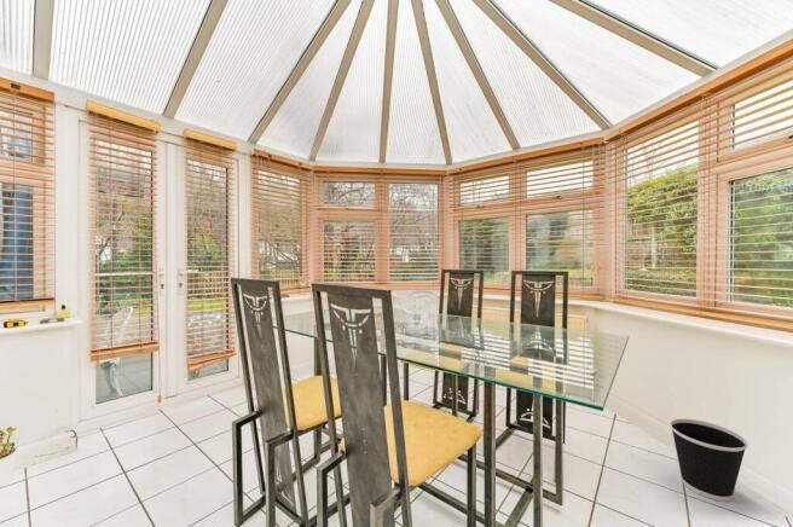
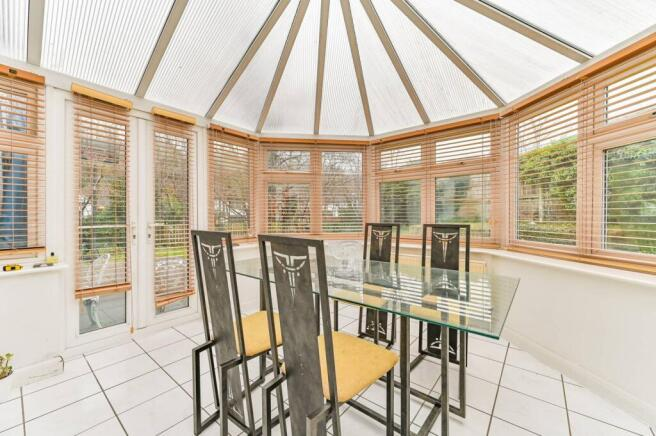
- wastebasket (706, 459)
